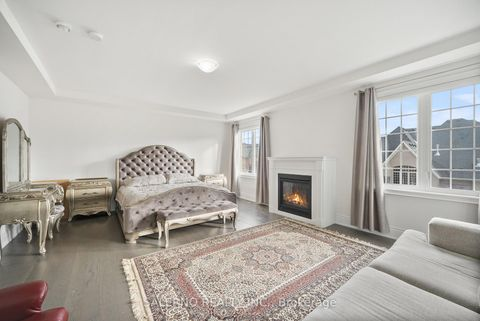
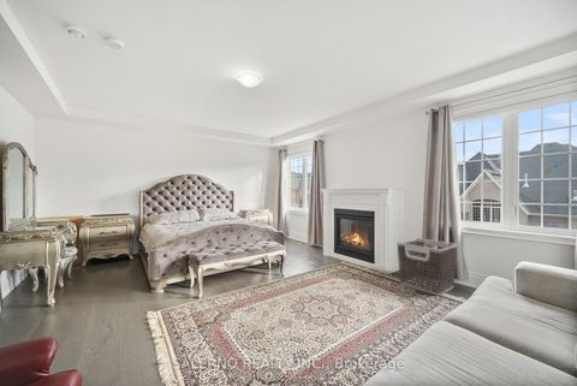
+ clothes hamper (426, 263)
